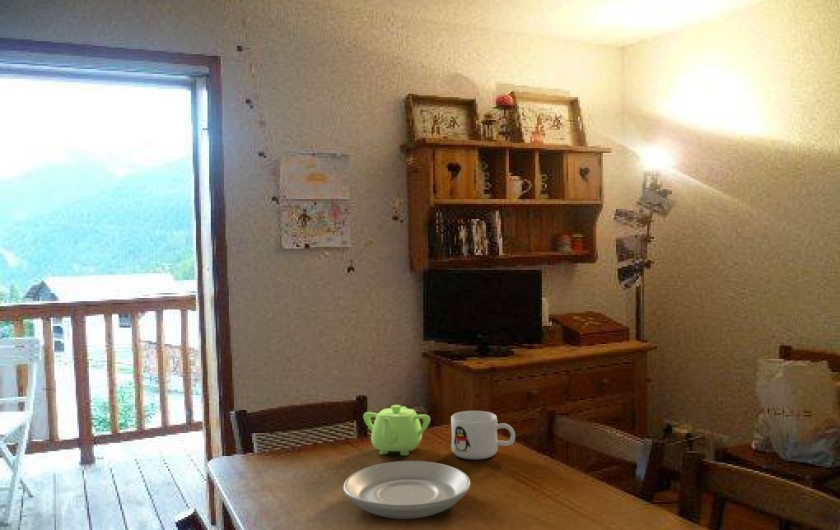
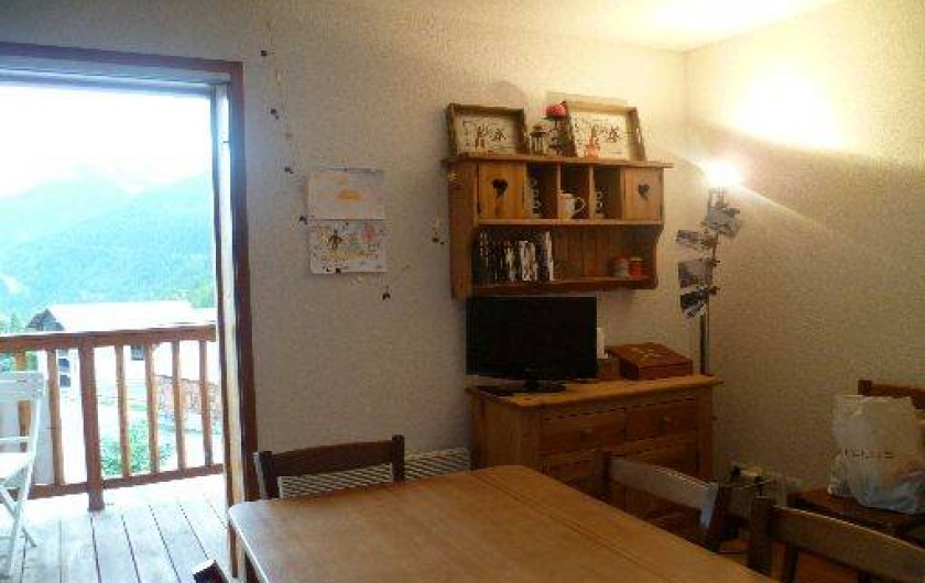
- teapot (395, 428)
- plate (407, 491)
- mug (483, 435)
